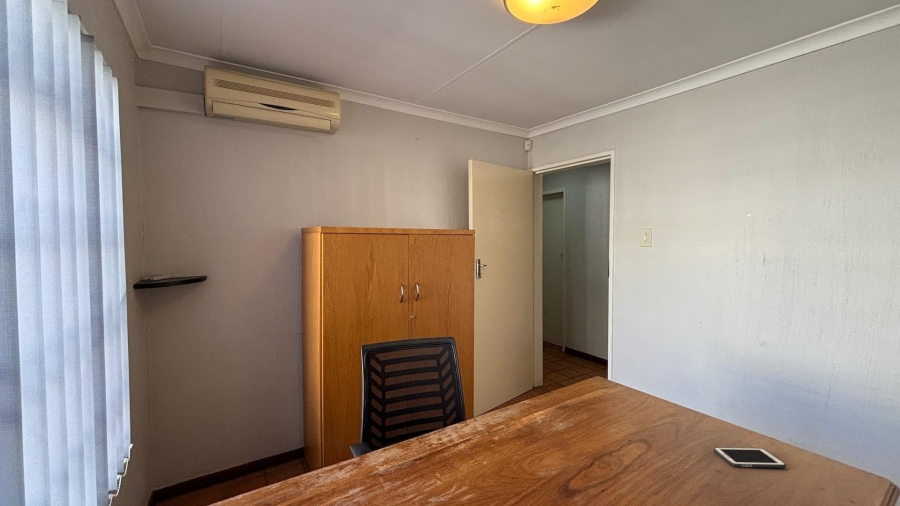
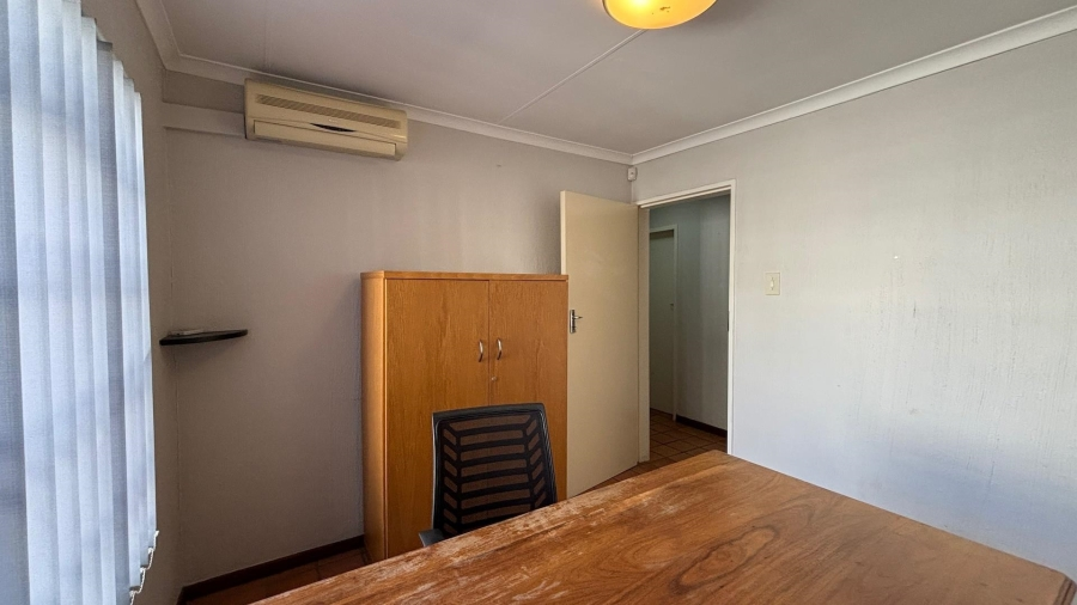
- cell phone (748, 457)
